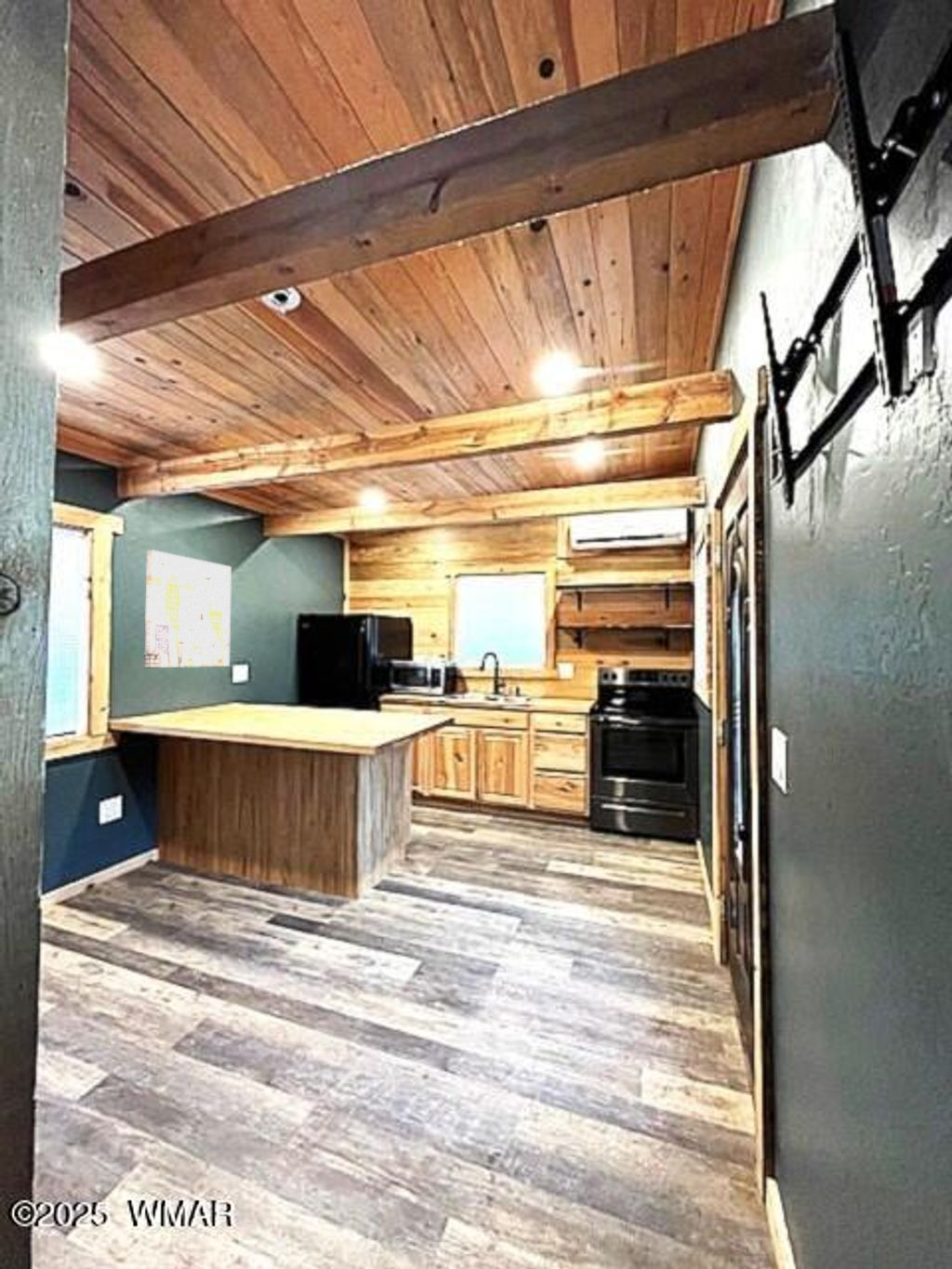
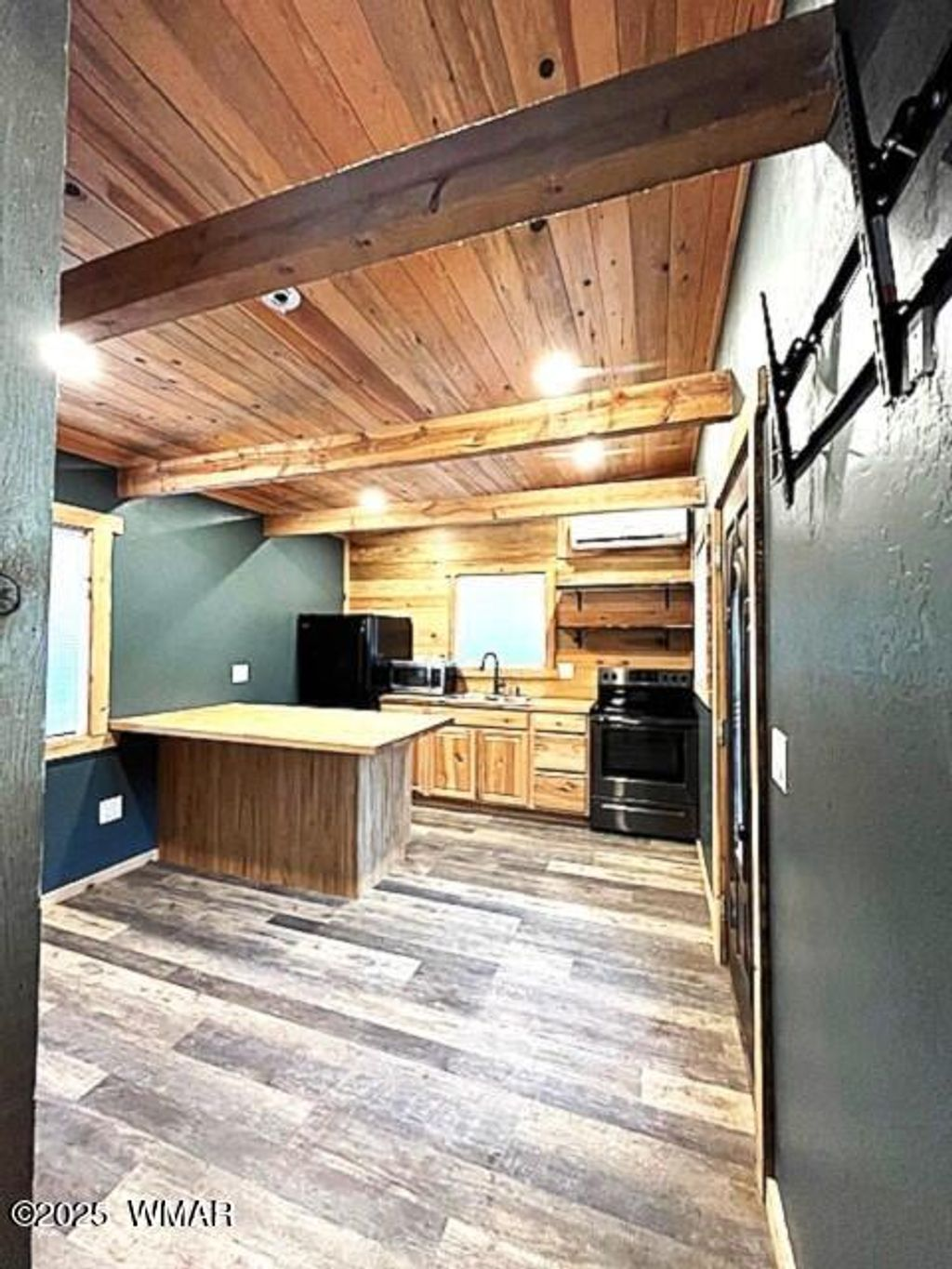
- wall art (192, 613)
